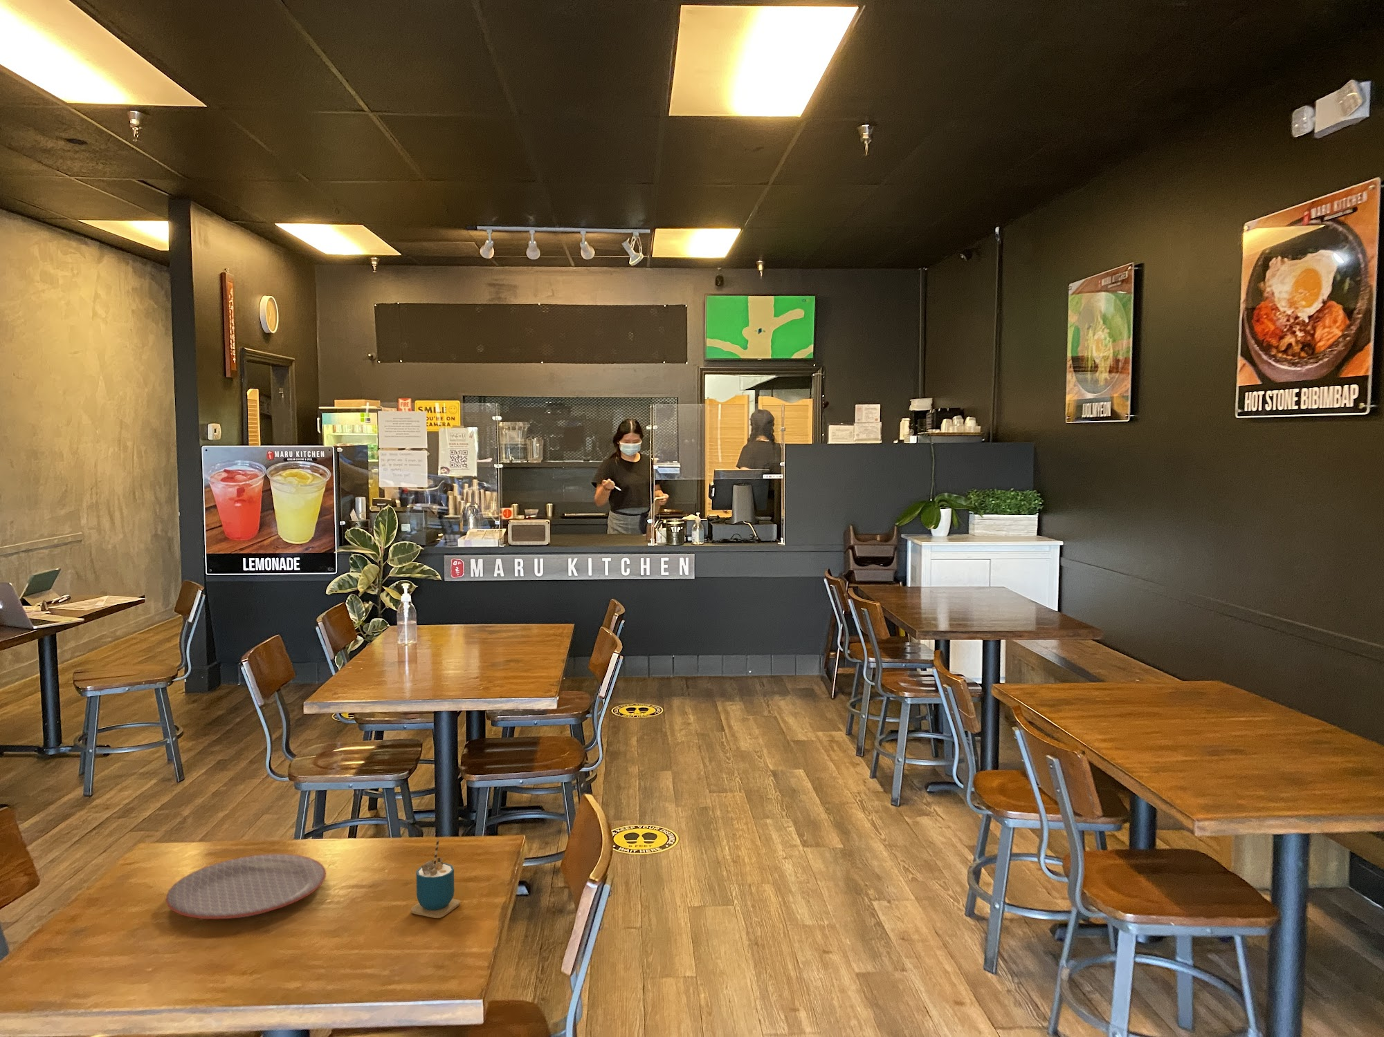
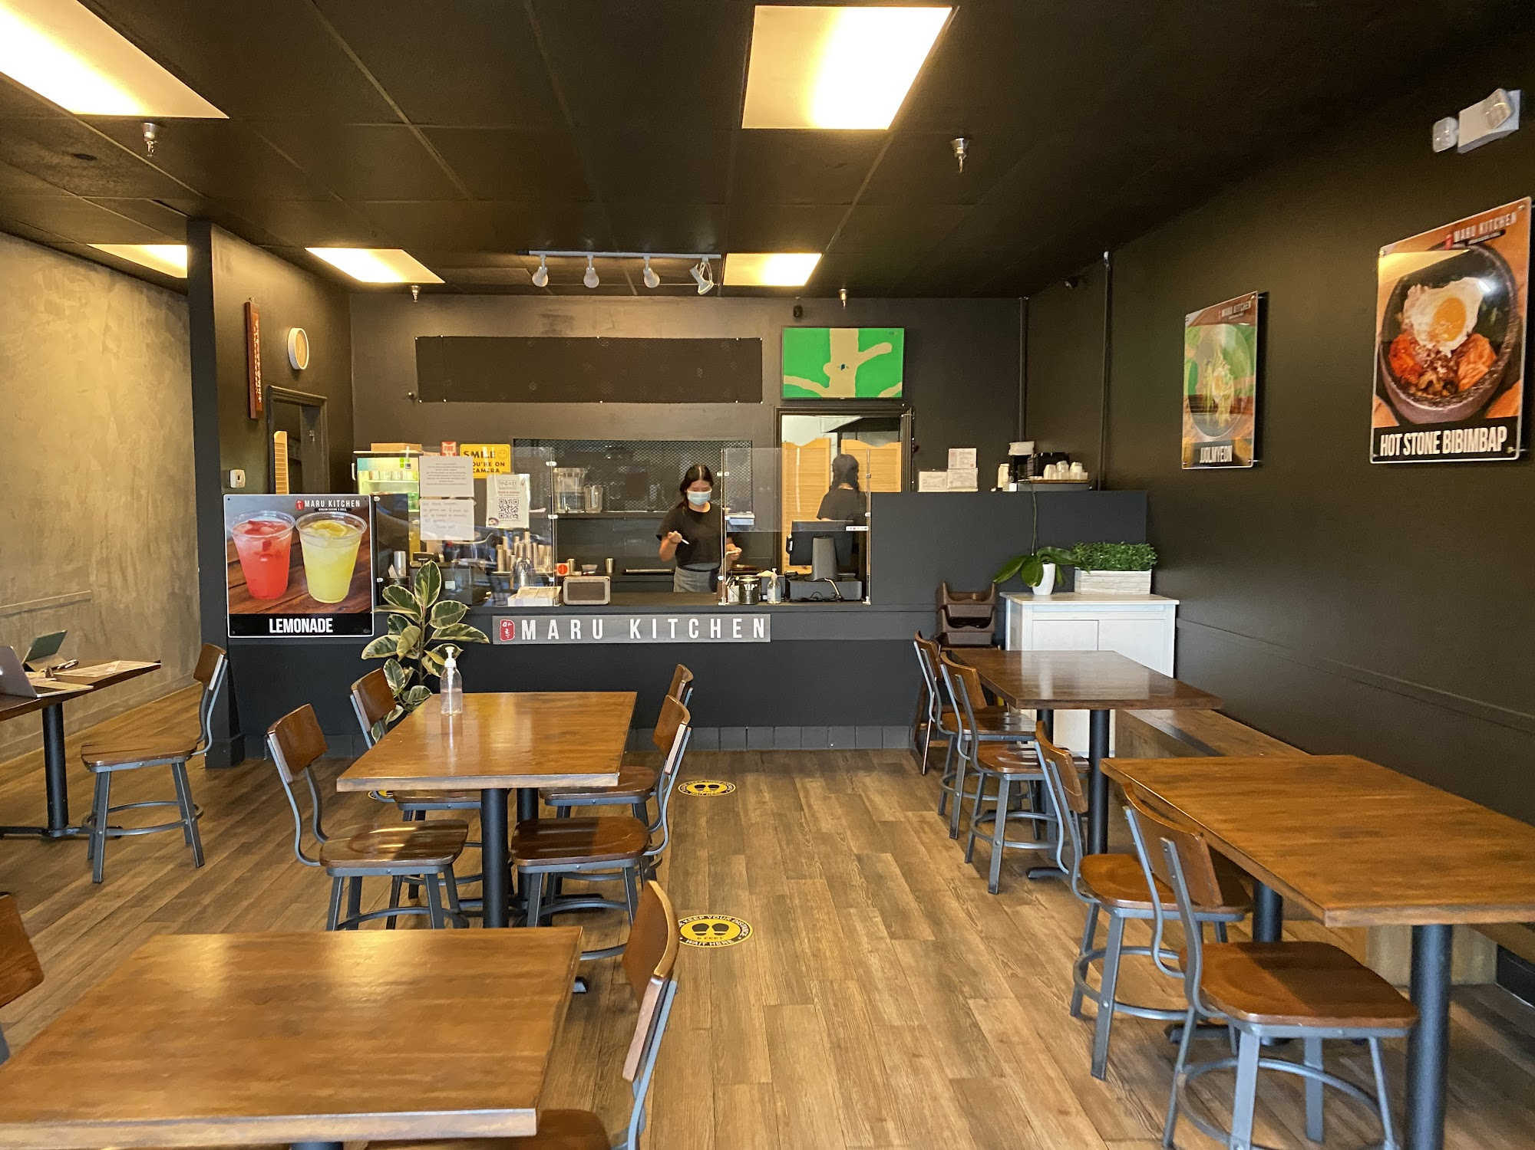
- cup (435, 876)
- plate (248, 889)
